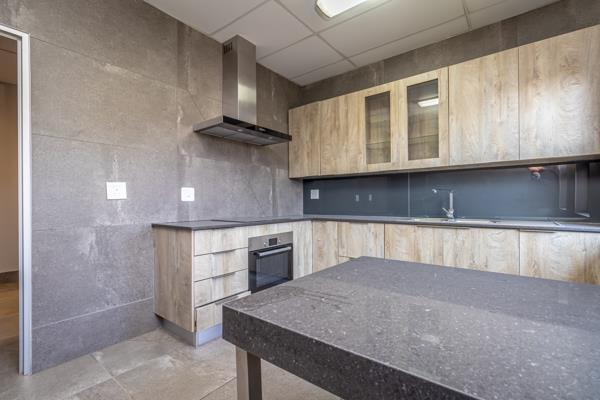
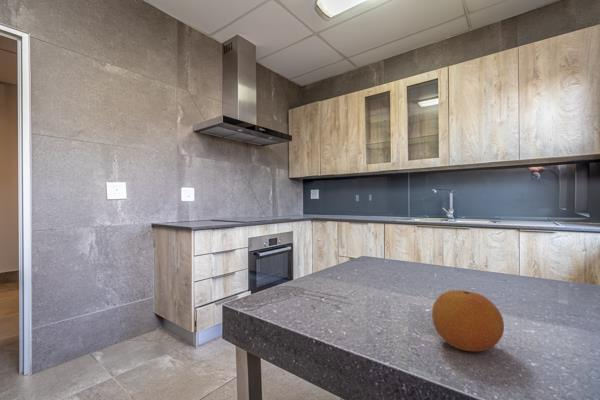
+ fruit (466, 318)
